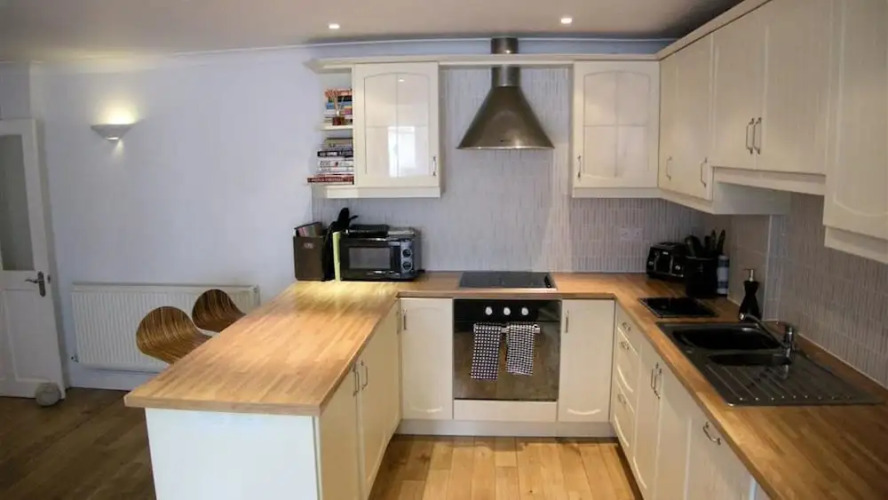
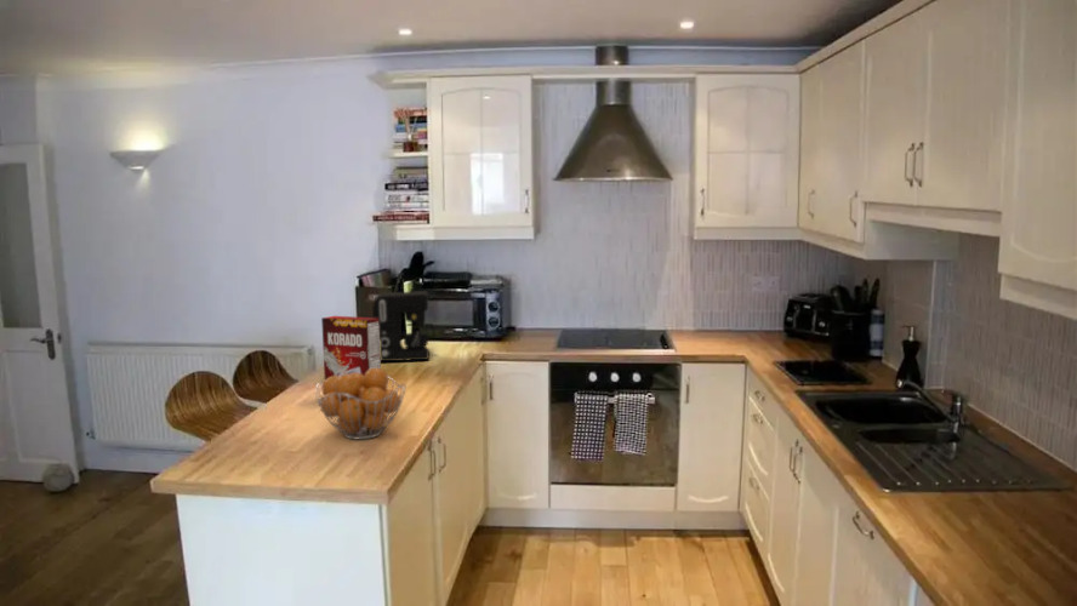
+ fruit basket (361, 401)
+ coffee maker (406, 325)
+ cereal box (352, 358)
